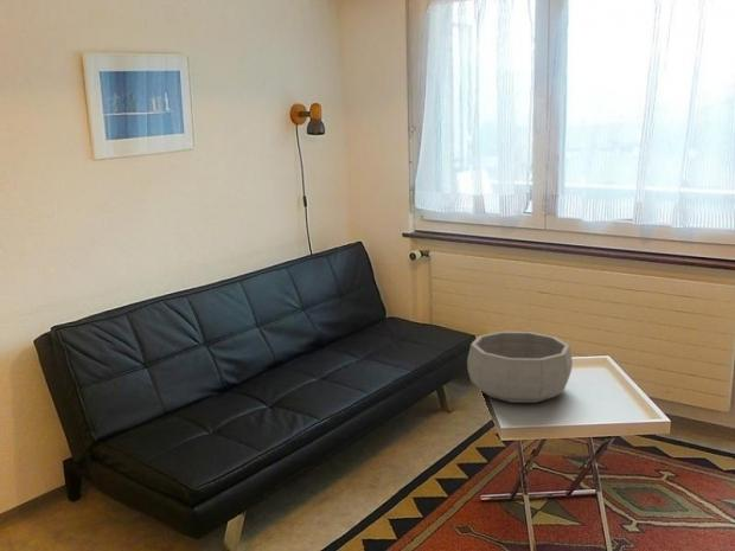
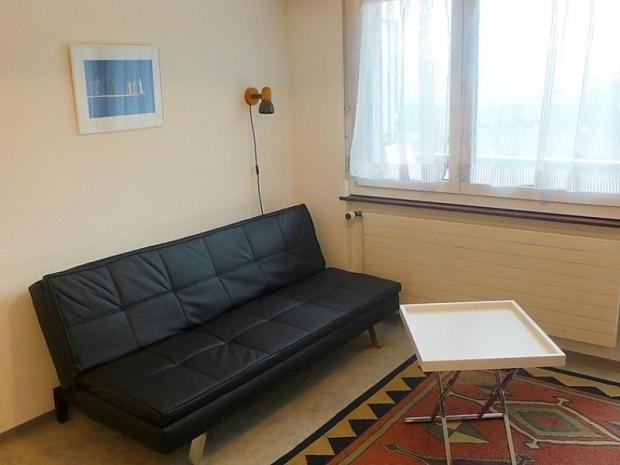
- decorative bowl (519, 367)
